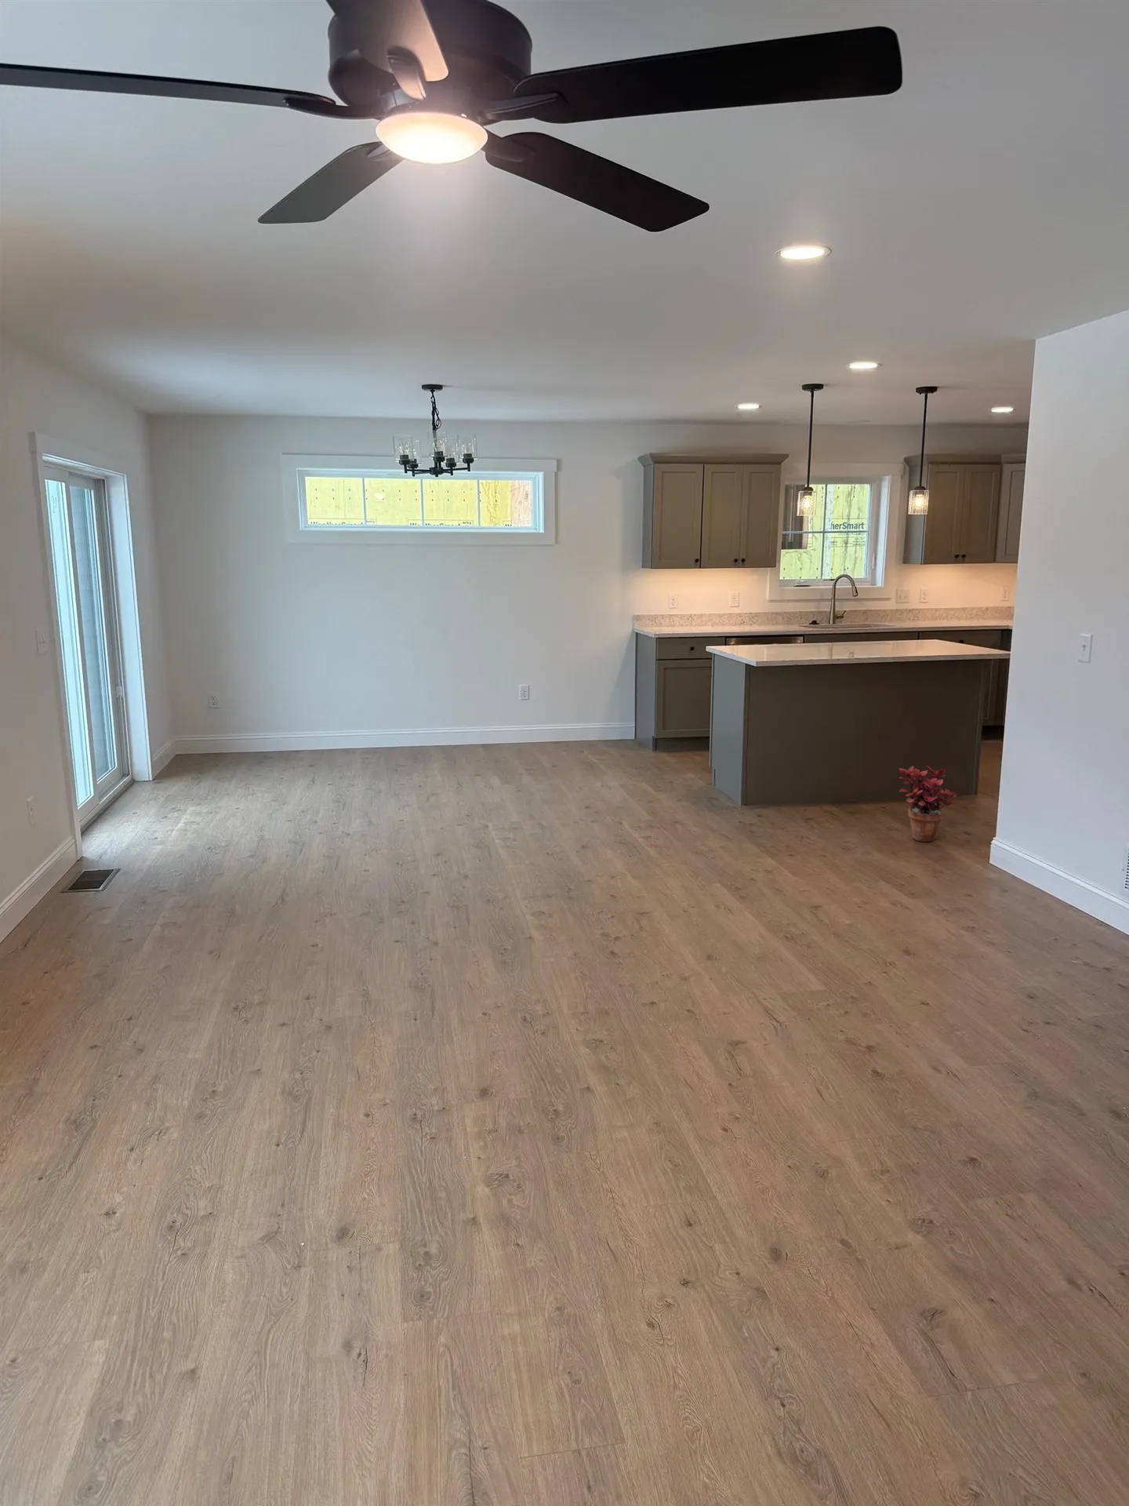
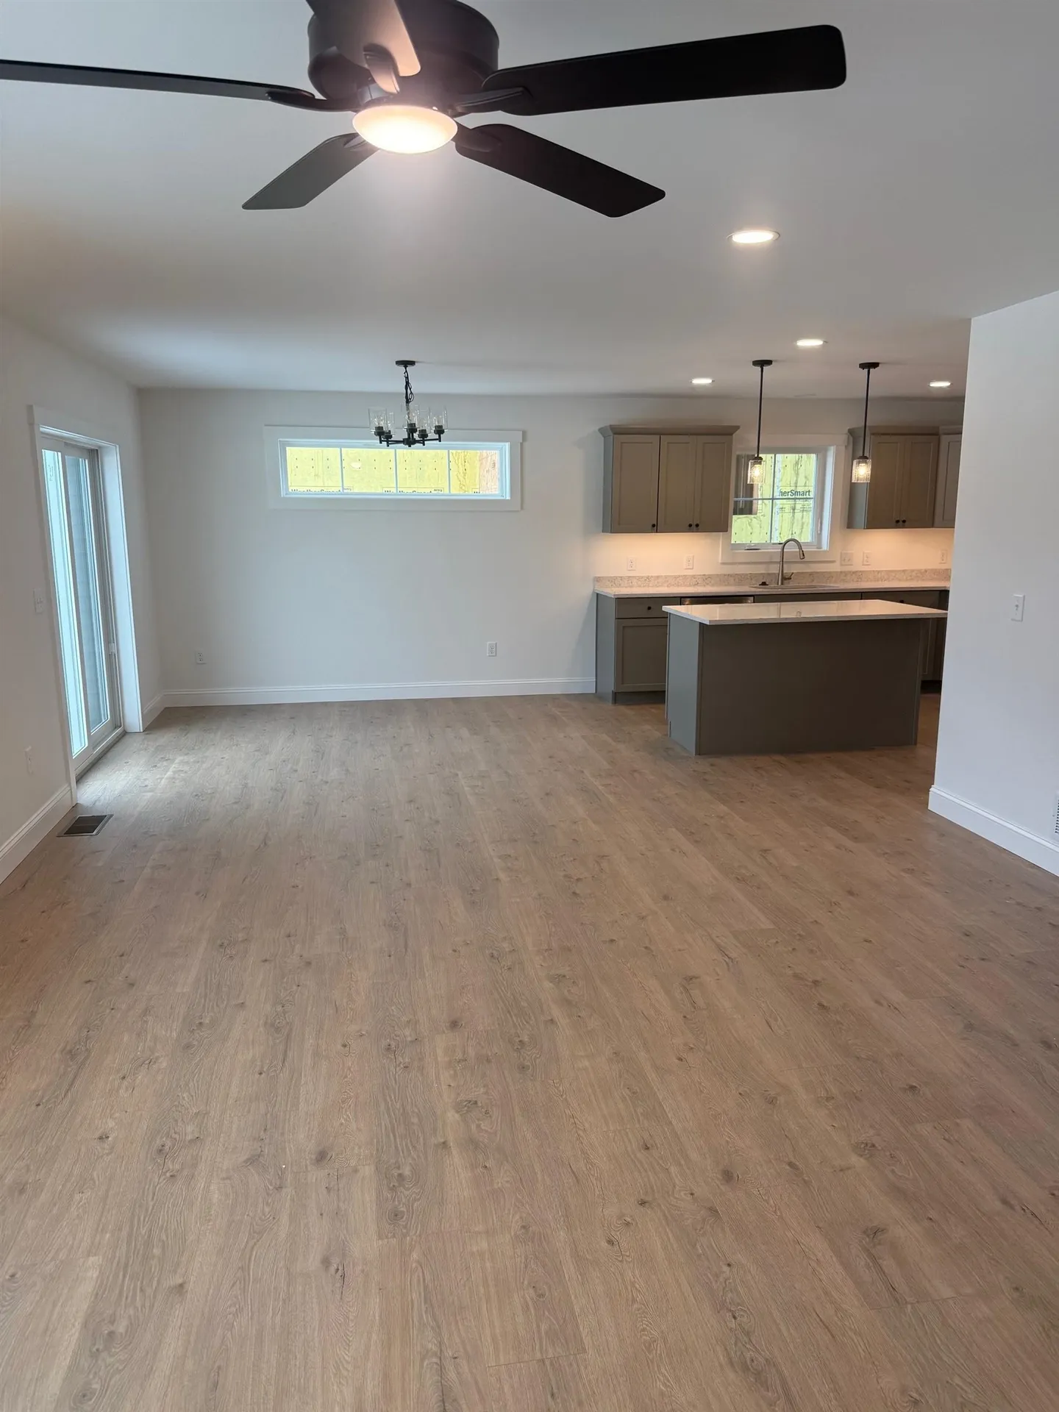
- potted plant (926, 805)
